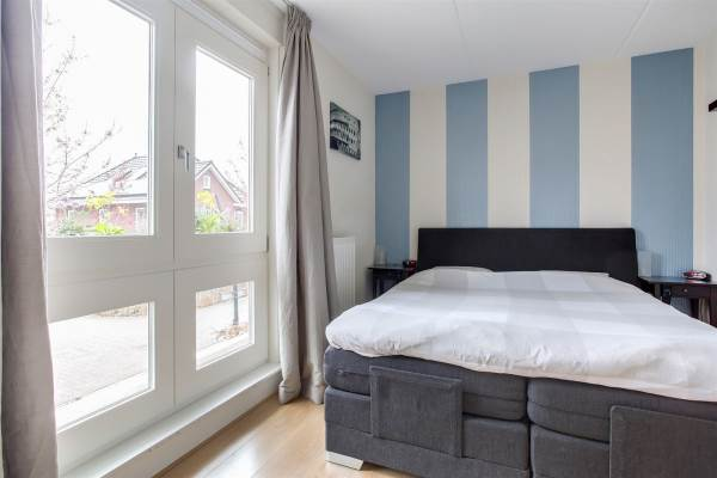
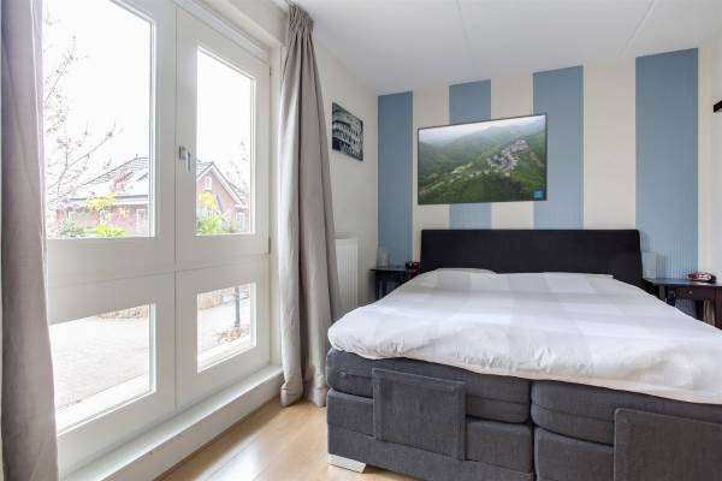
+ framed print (478, 161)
